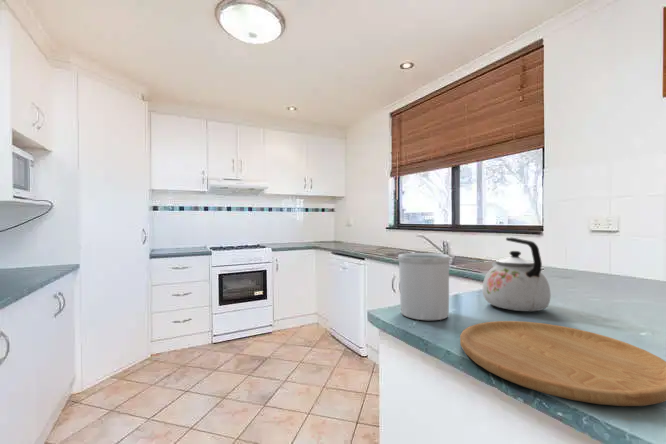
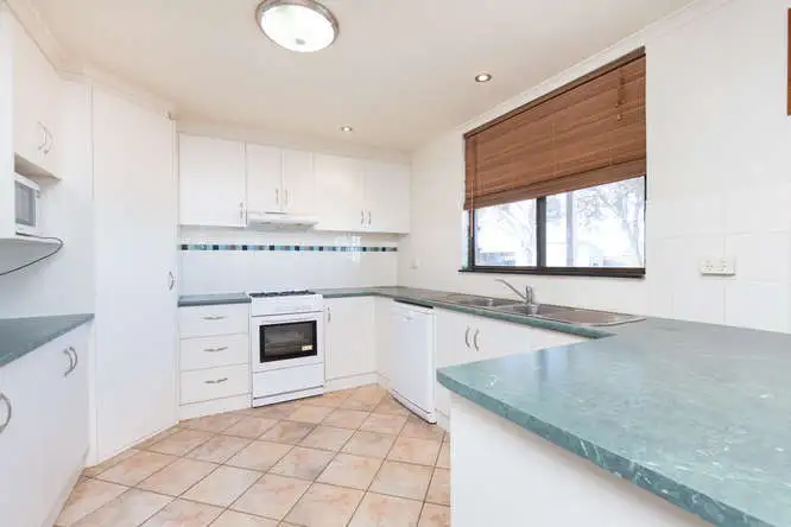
- cutting board (553, 353)
- utensil holder (423, 284)
- kettle (514, 272)
